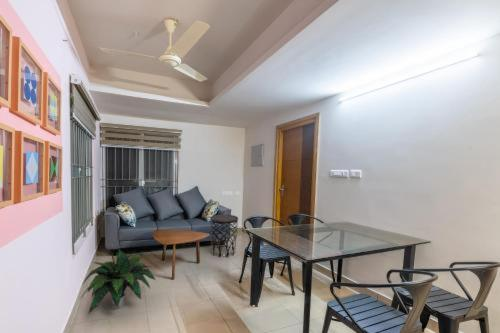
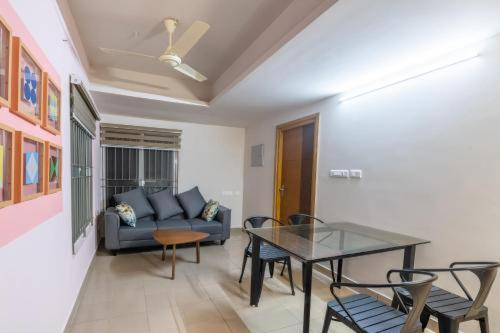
- side table (223, 235)
- potted plant (119, 277)
